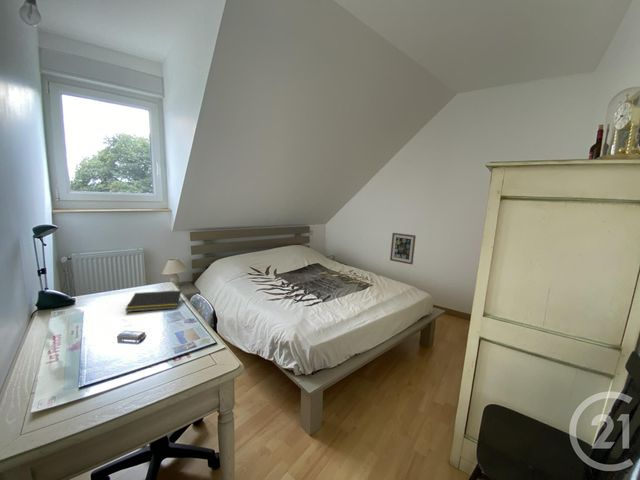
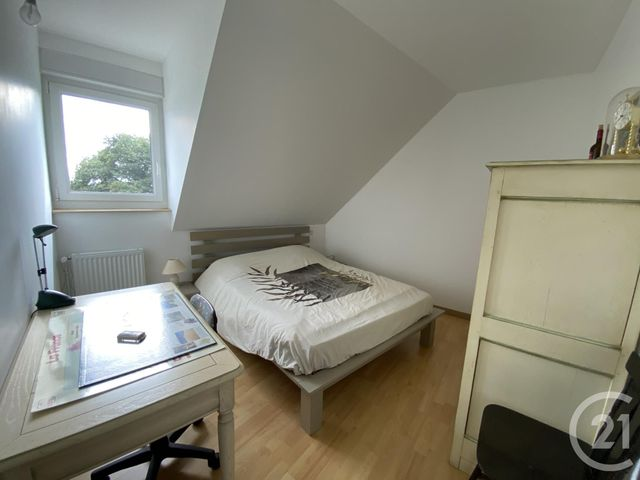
- wall art (402, 248)
- notepad (155, 300)
